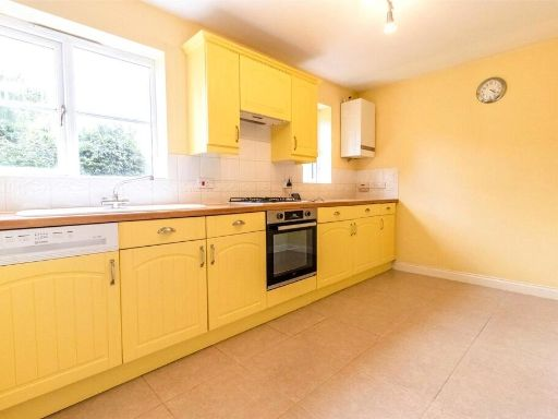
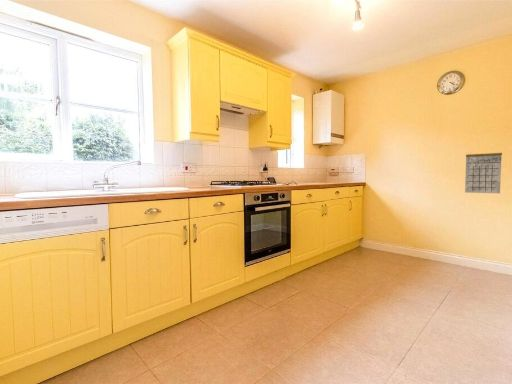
+ calendar (482, 168)
